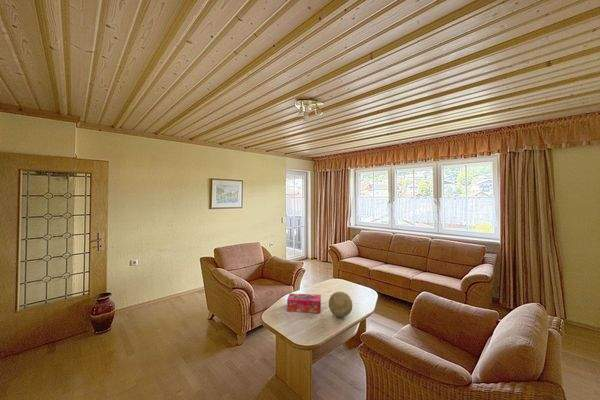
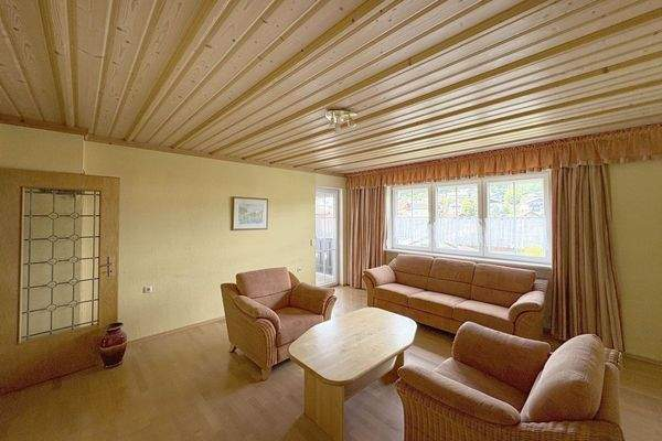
- decorative ball (340, 304)
- tissue box (304, 302)
